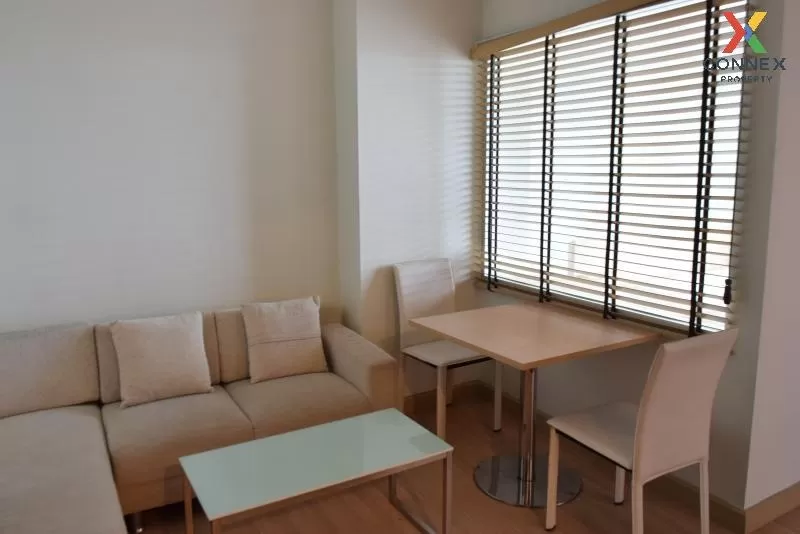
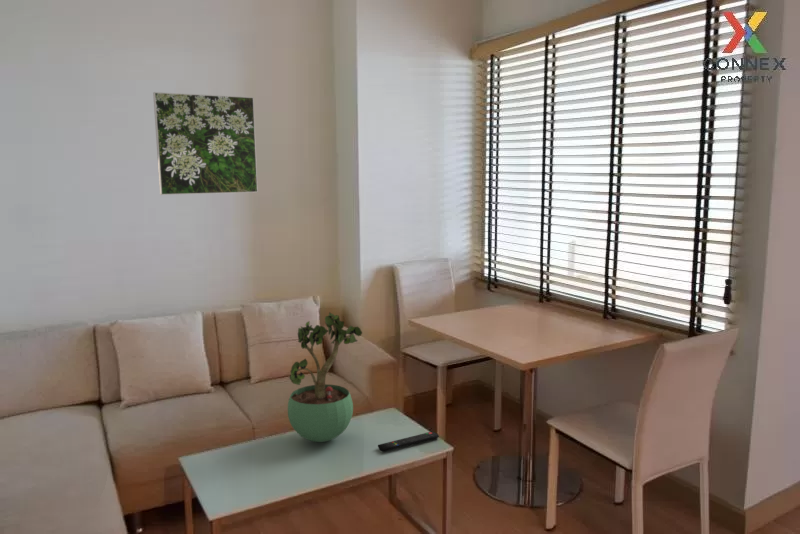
+ potted plant (322, 376)
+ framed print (207, 144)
+ remote control (409, 441)
